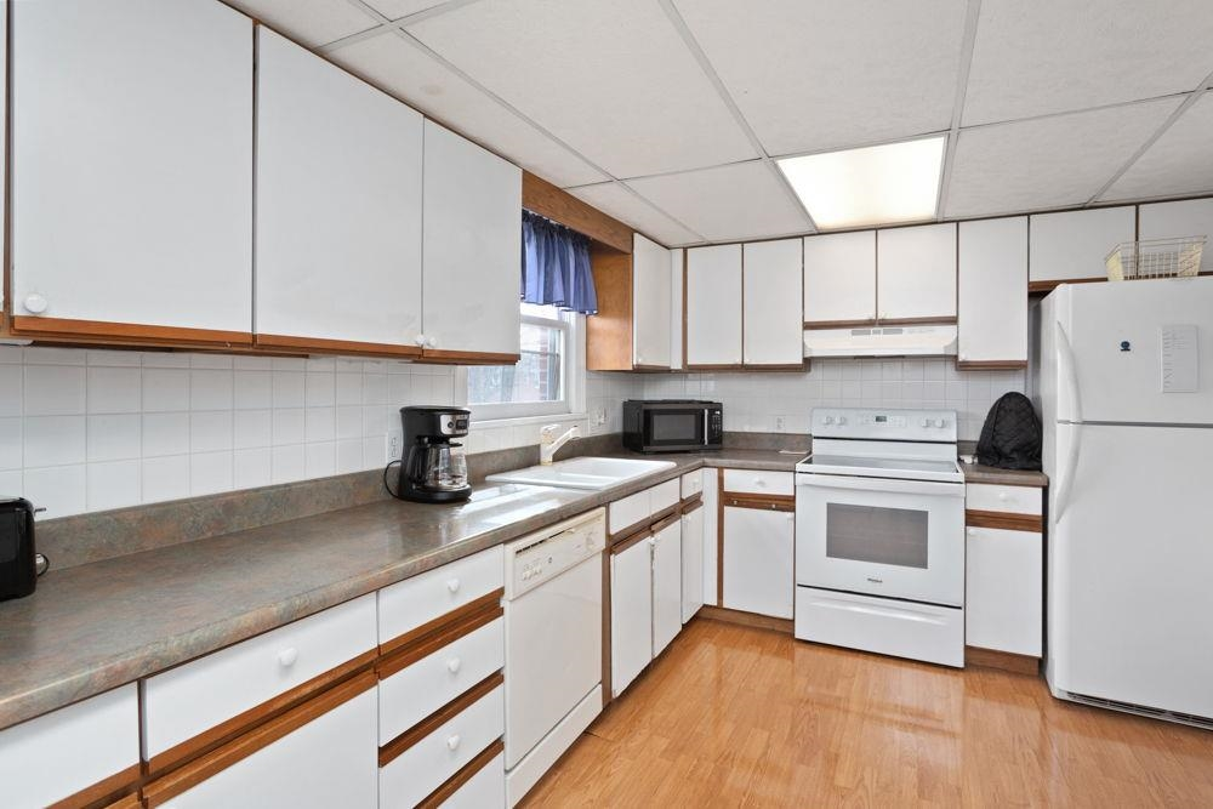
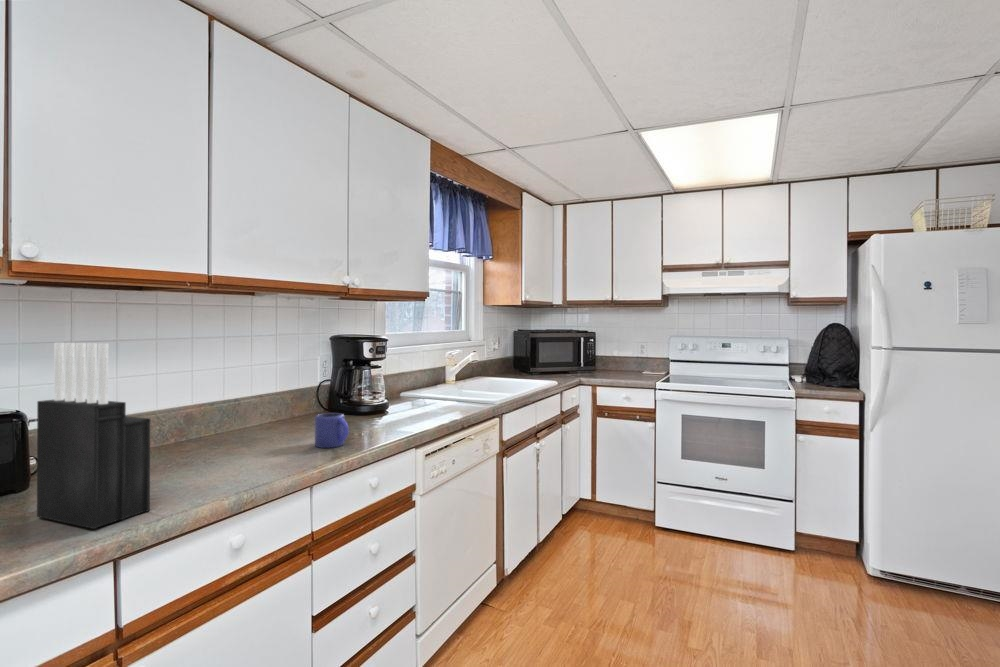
+ mug (333, 430)
+ knife block (100, 427)
